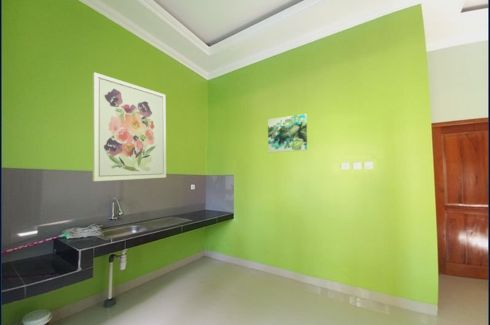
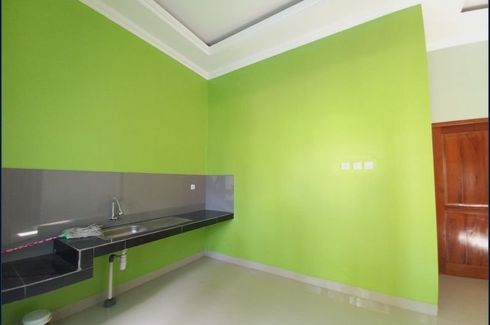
- wall art (134, 132)
- wall art (286, 134)
